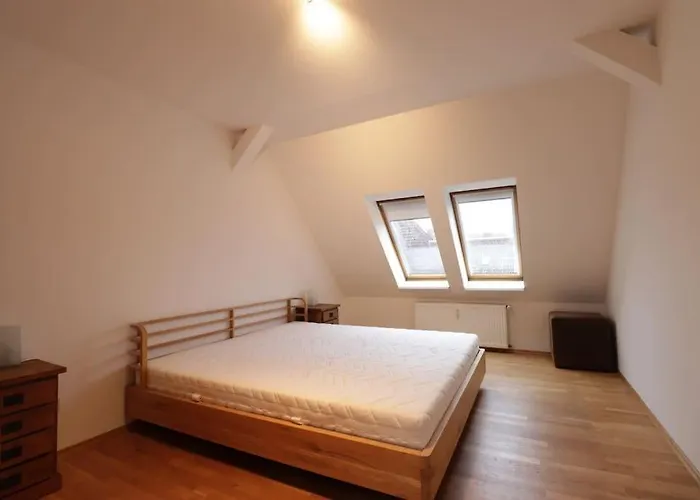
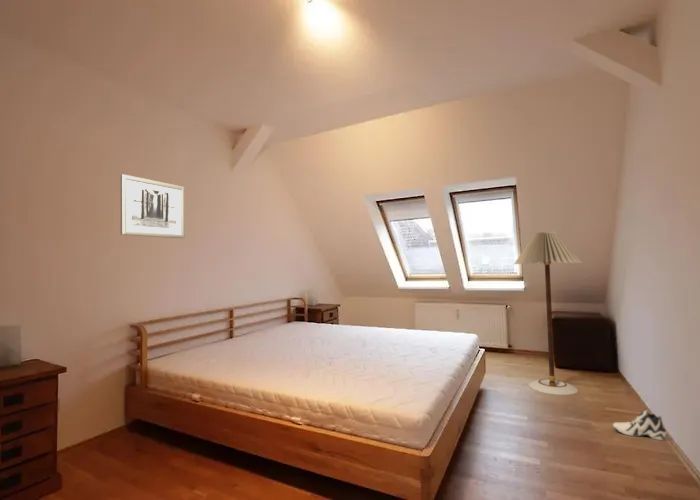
+ floor lamp (549, 309)
+ sneaker (638, 420)
+ wall art (155, 208)
